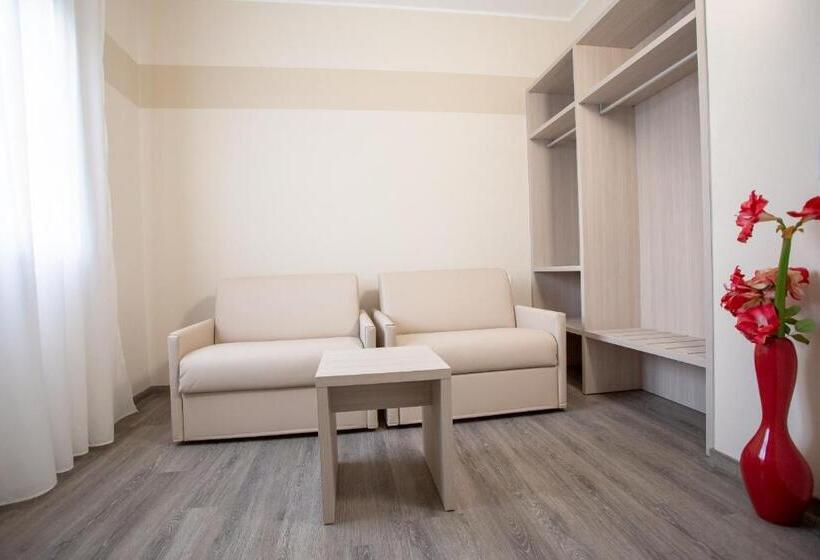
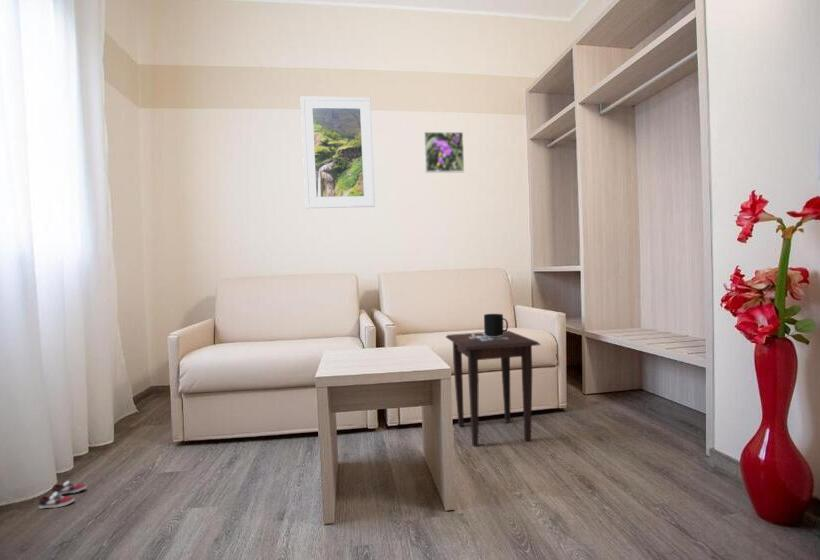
+ sneaker (63, 492)
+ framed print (444, 152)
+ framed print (338, 152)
+ mug (496, 327)
+ side table (502, 383)
